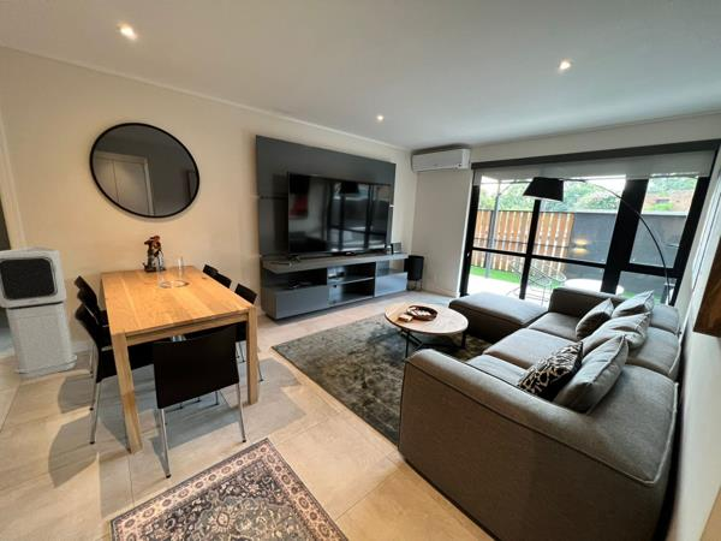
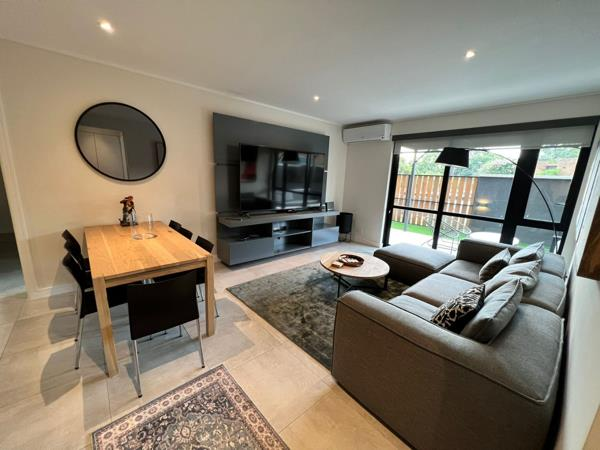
- air purifier (40, 309)
